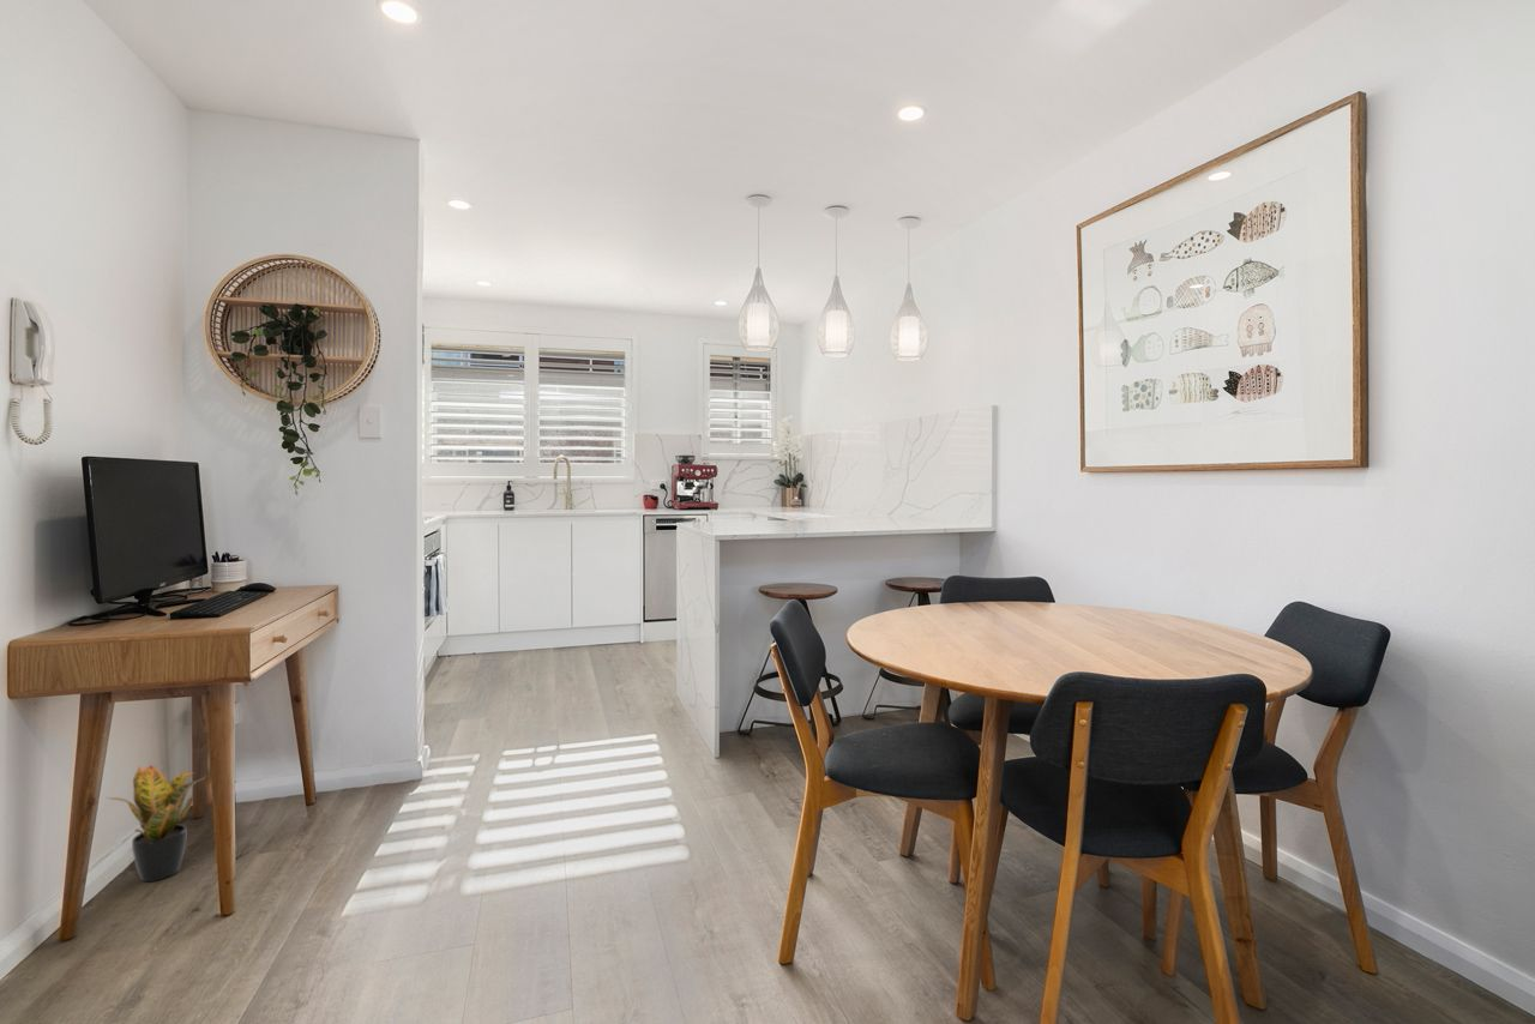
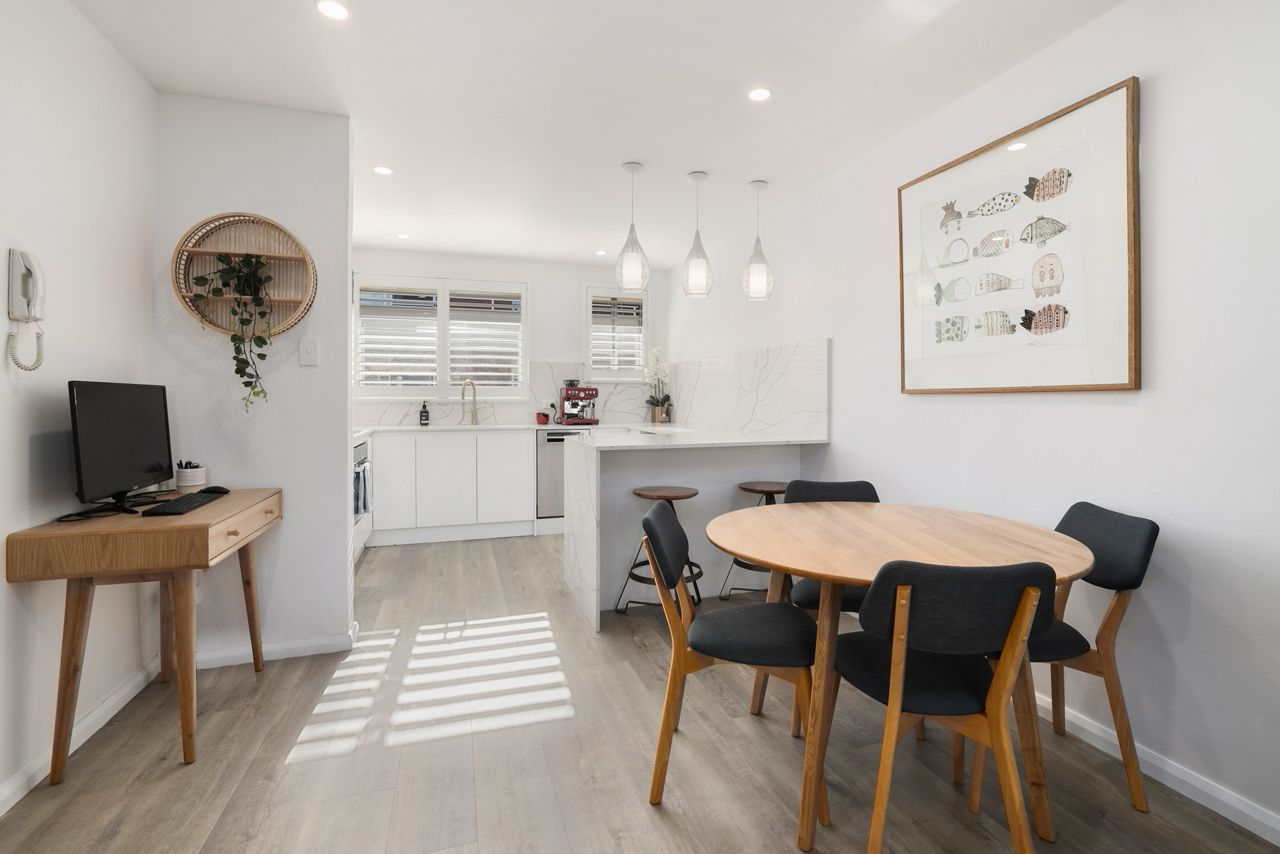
- potted plant (163, 814)
